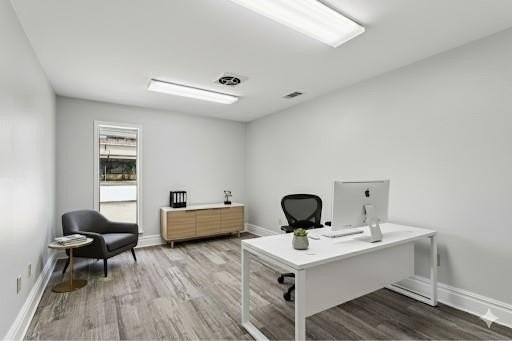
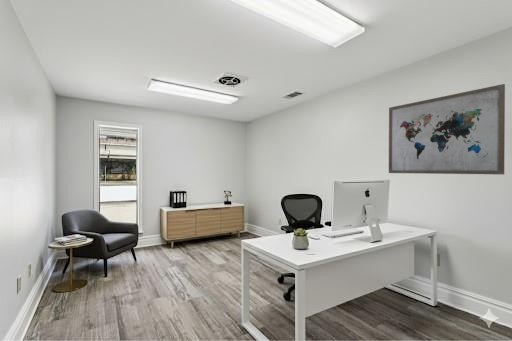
+ wall art (437, 135)
